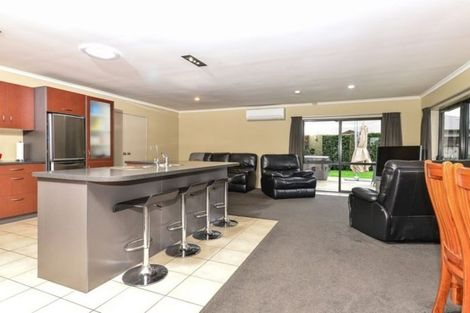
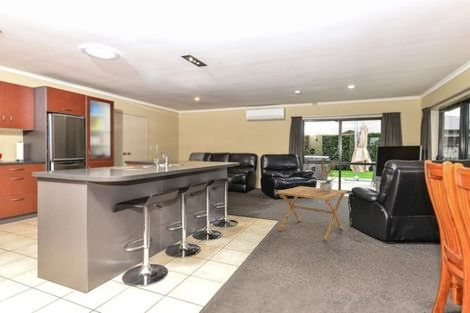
+ side table (311, 210)
+ potted plant (328, 175)
